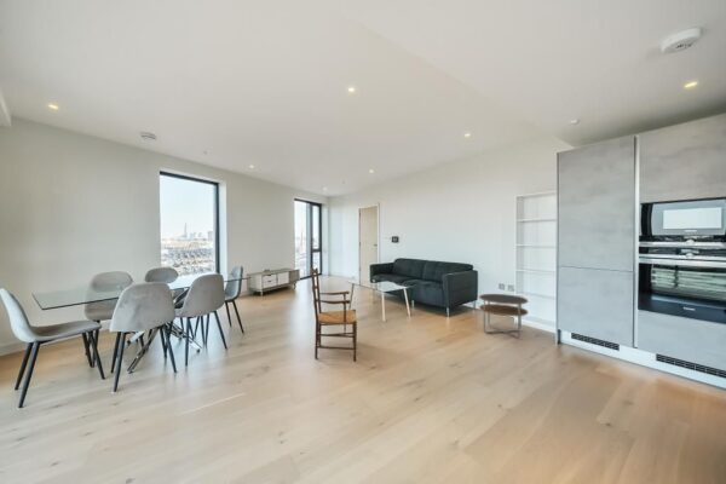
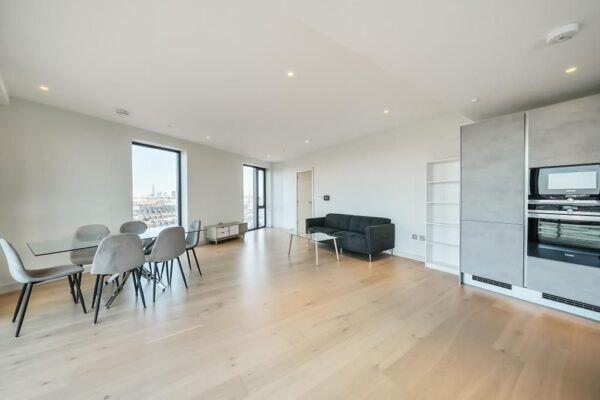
- armchair (334, 311)
- side table (502, 315)
